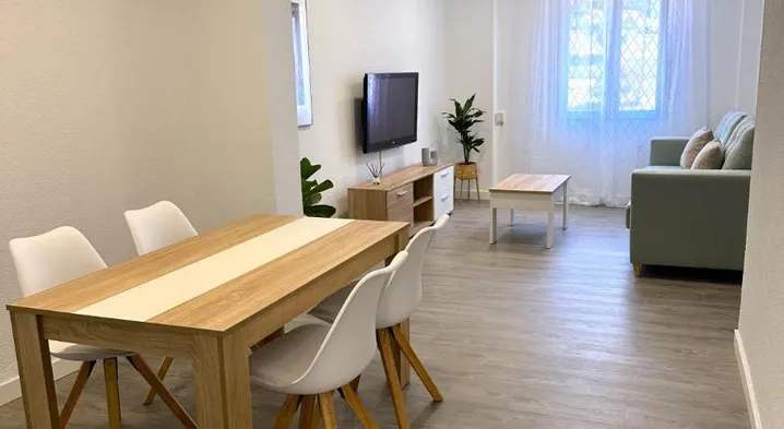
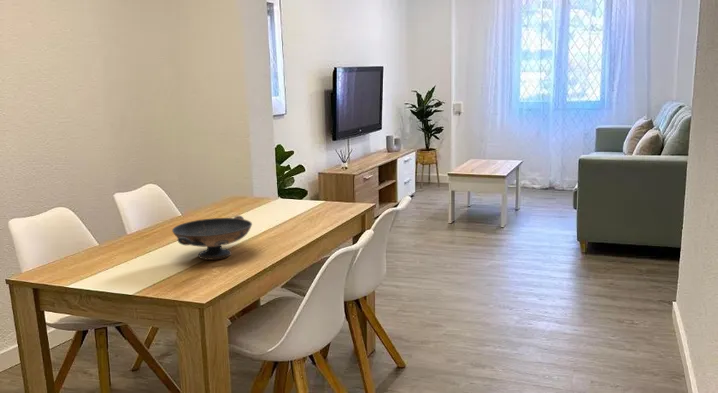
+ decorative bowl (213, 240)
